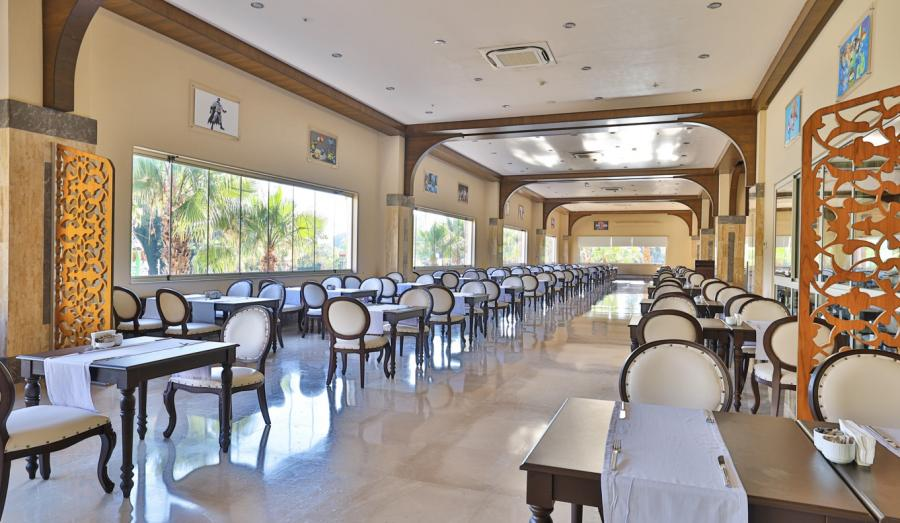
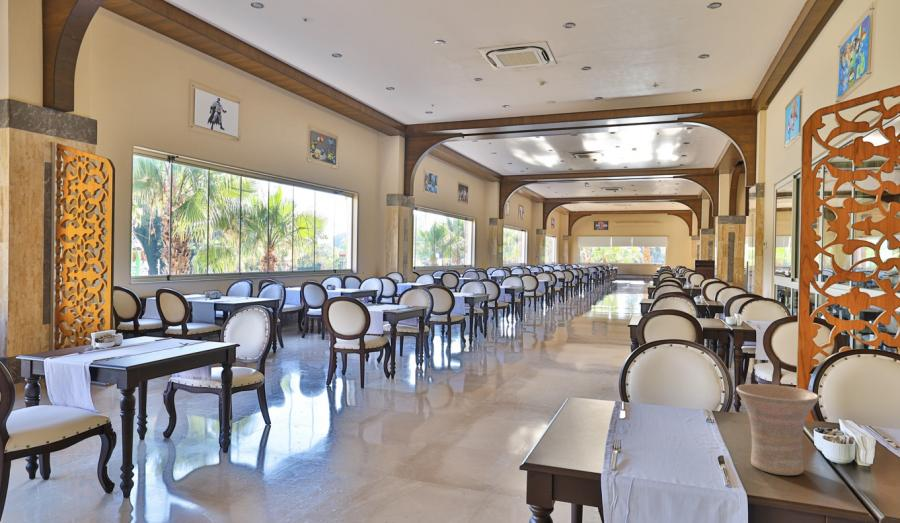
+ vase (776, 429)
